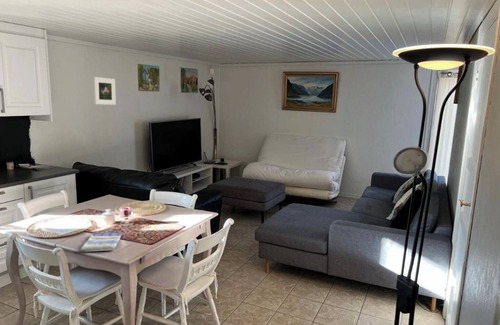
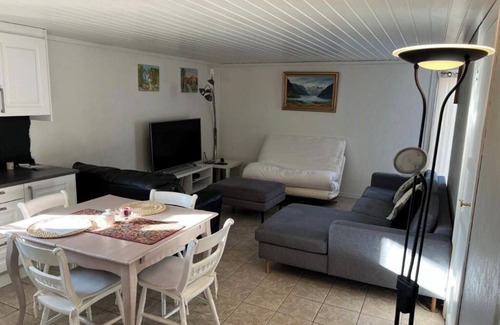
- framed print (105, 91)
- dish towel (102, 241)
